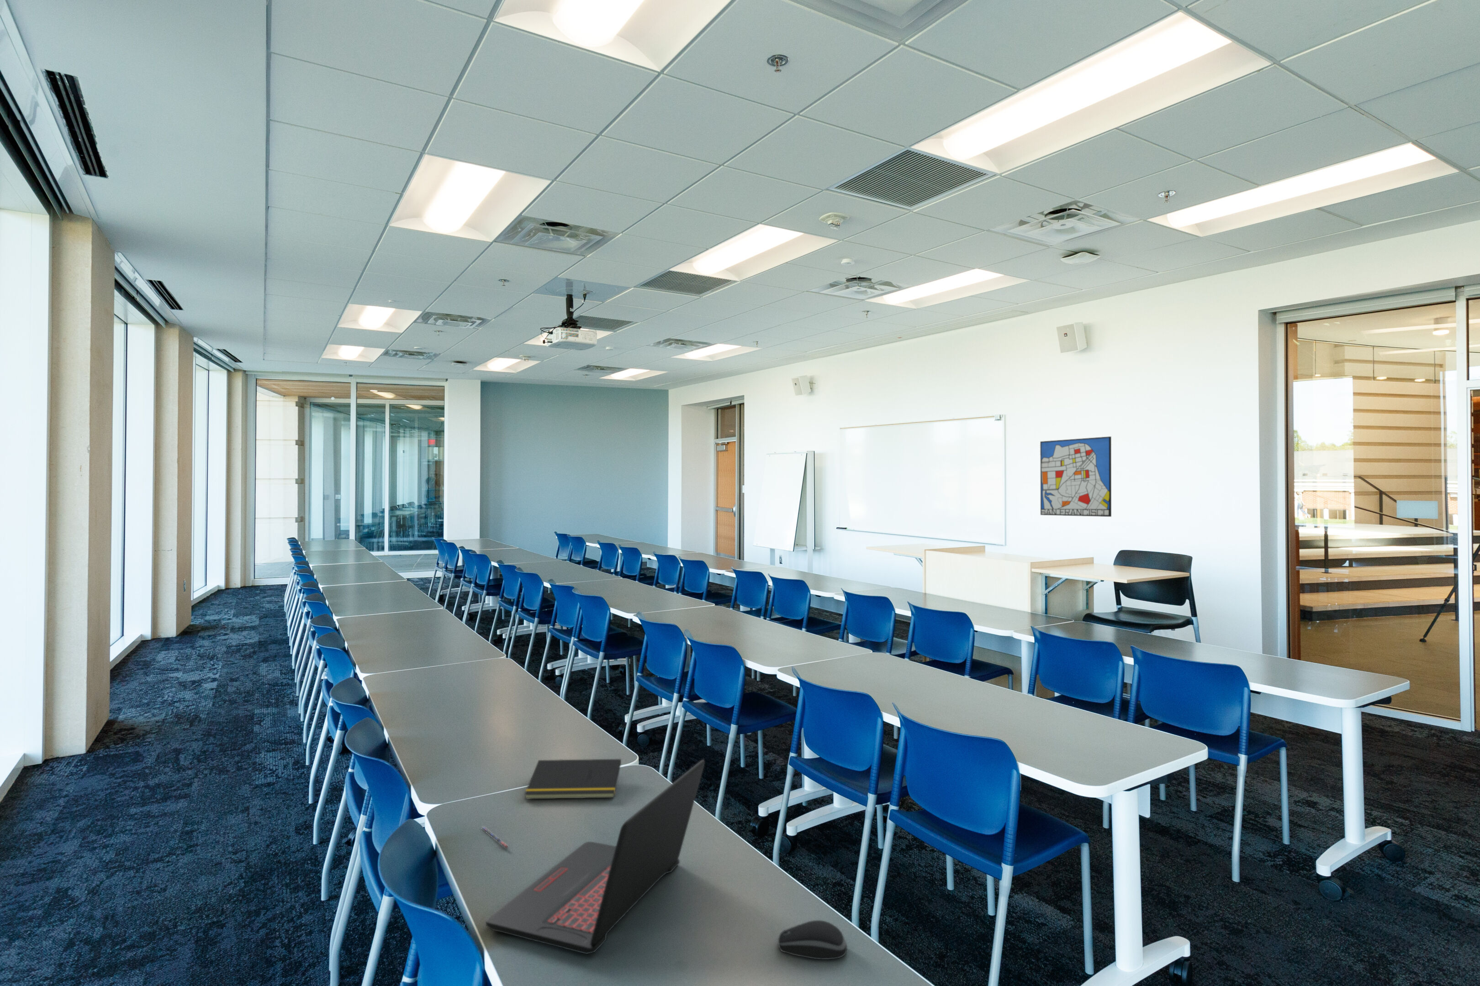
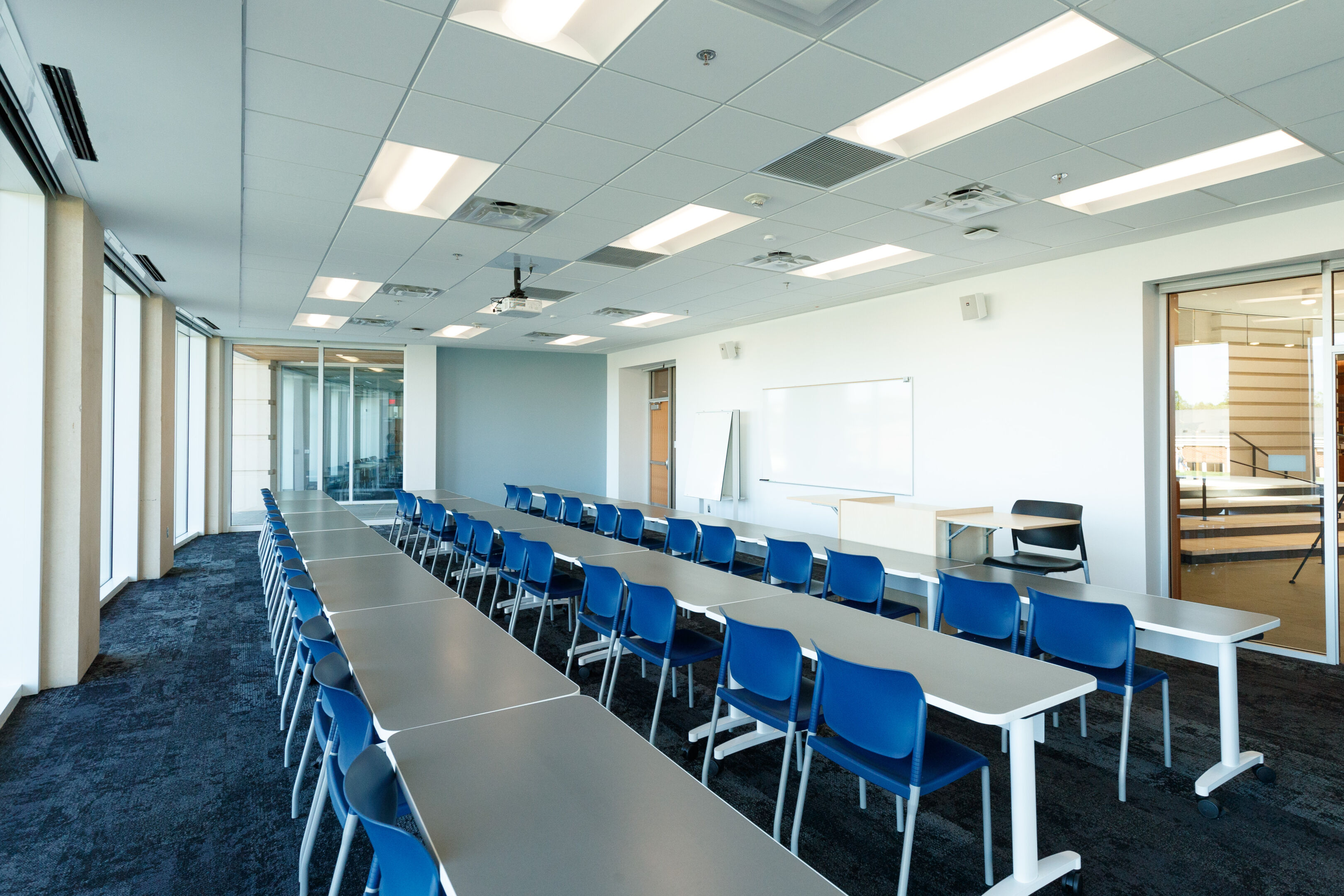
- notepad (575, 778)
- computer mouse (813, 936)
- laptop (600, 843)
- wall art (1074, 476)
- pen (494, 836)
